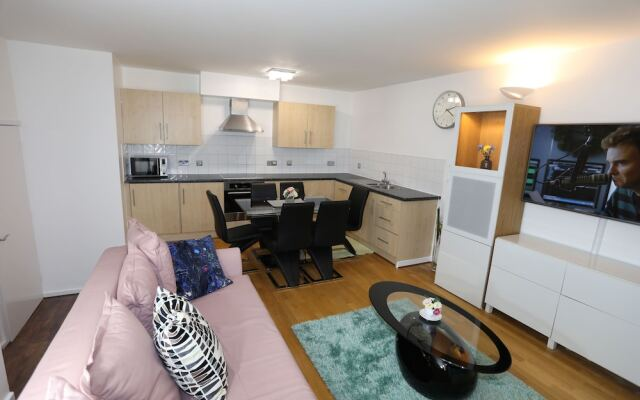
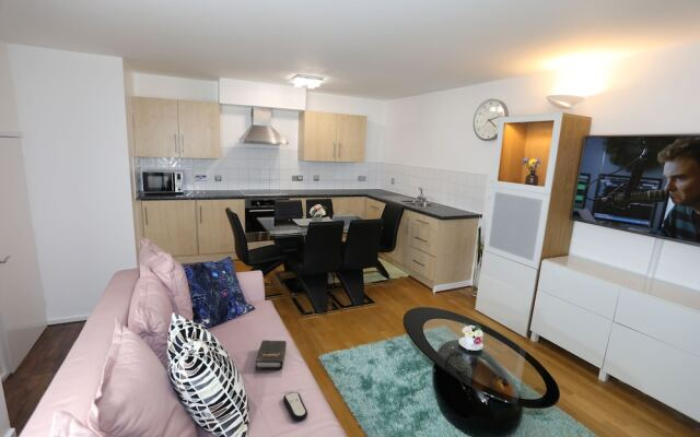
+ remote control (295, 405)
+ hardback book (271, 354)
